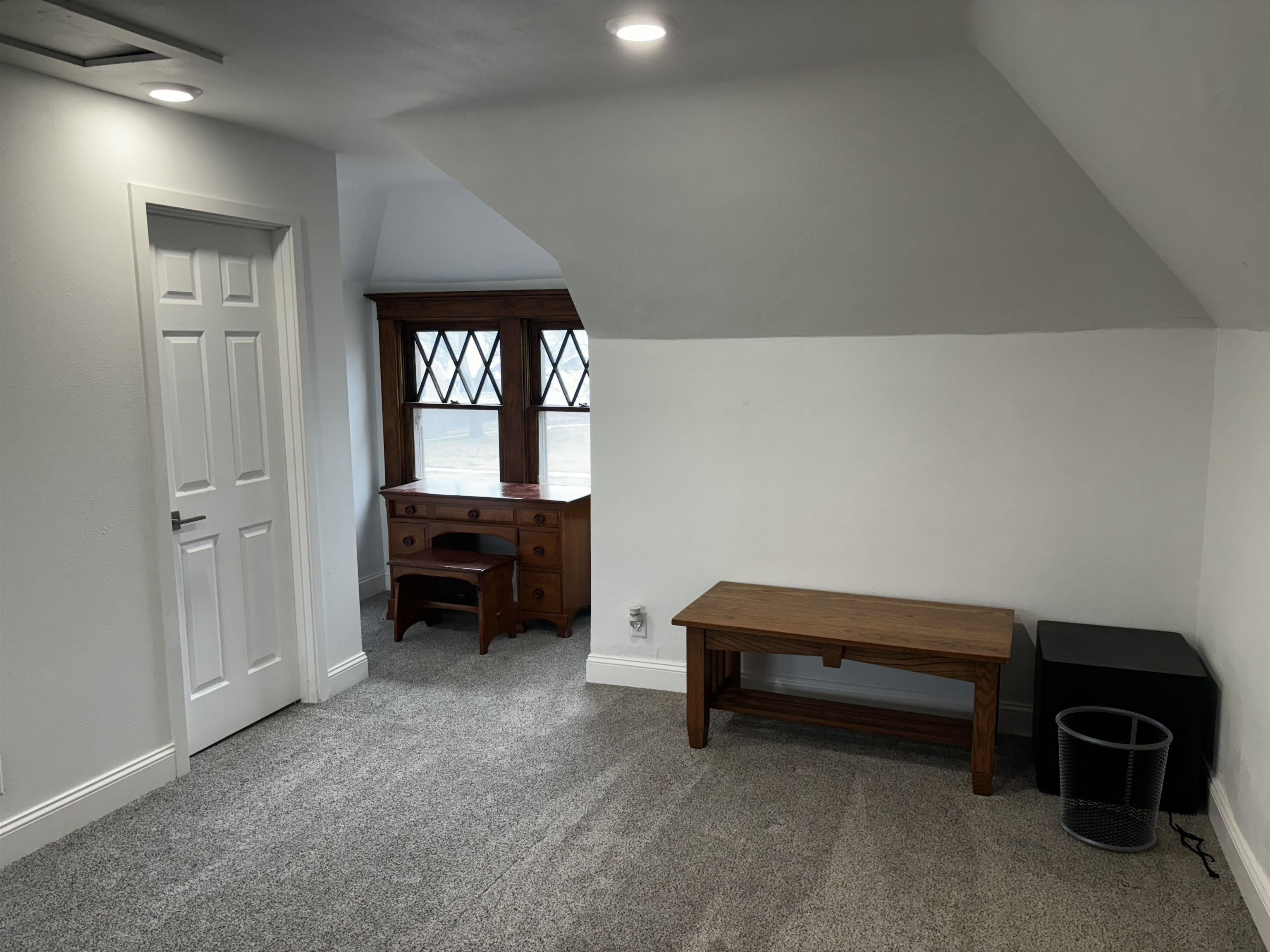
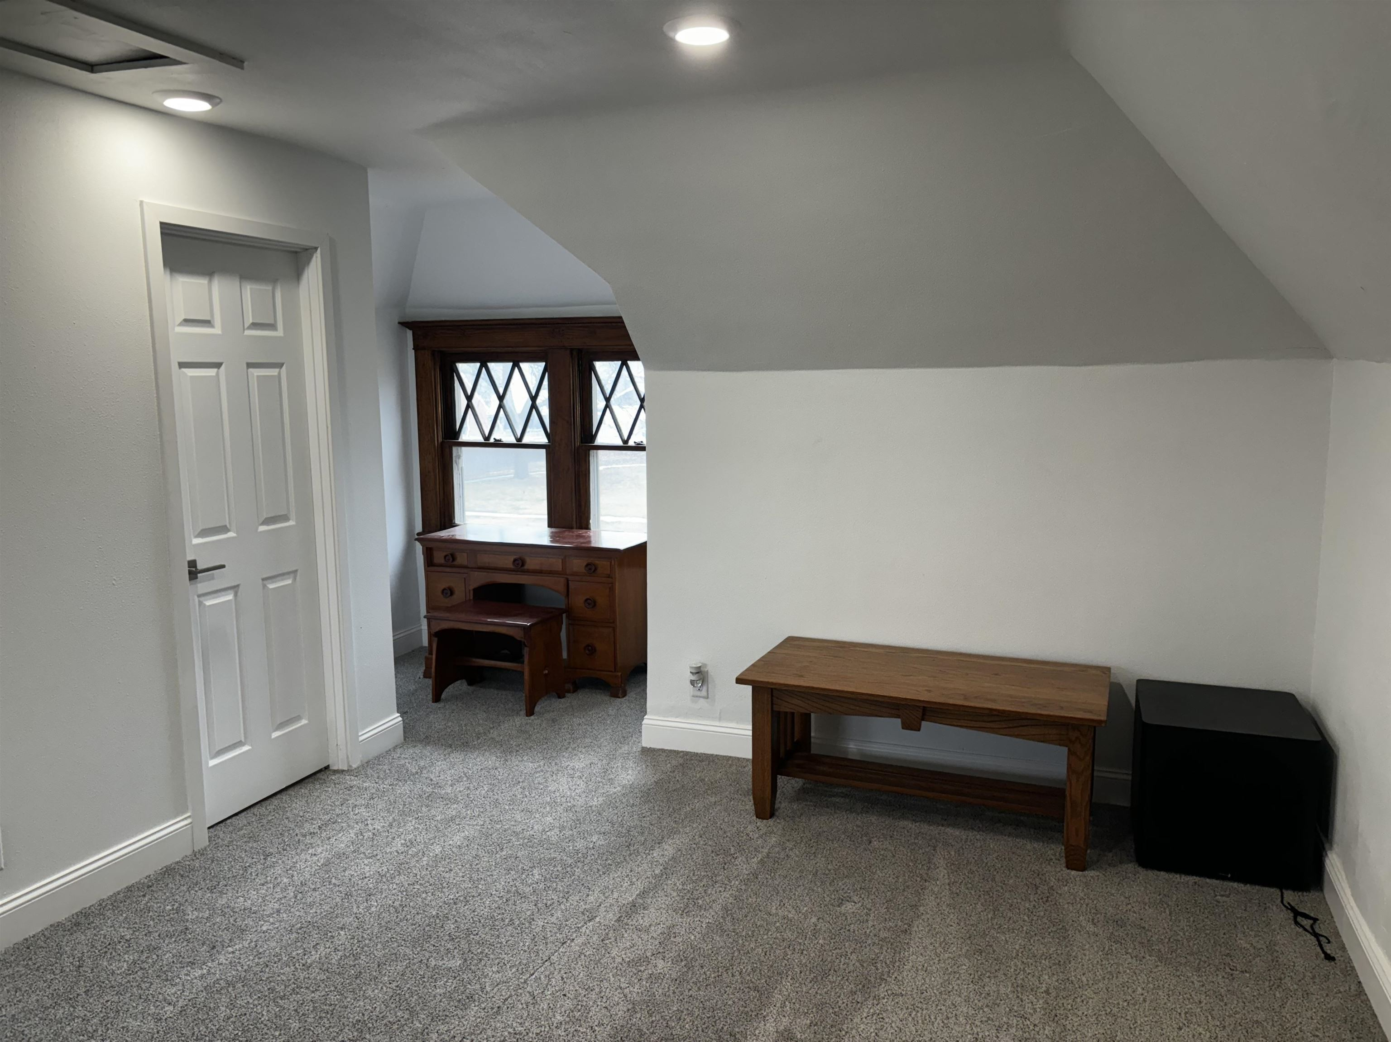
- waste bin (1110, 777)
